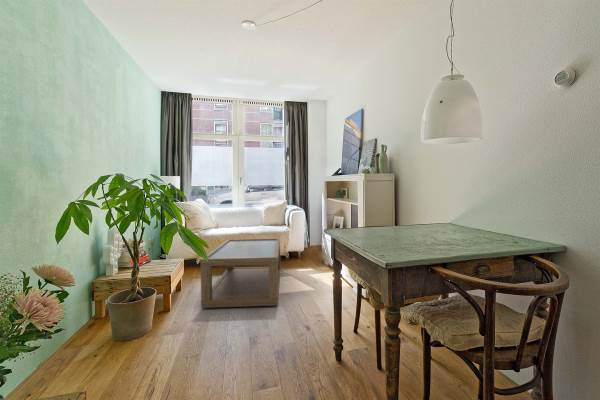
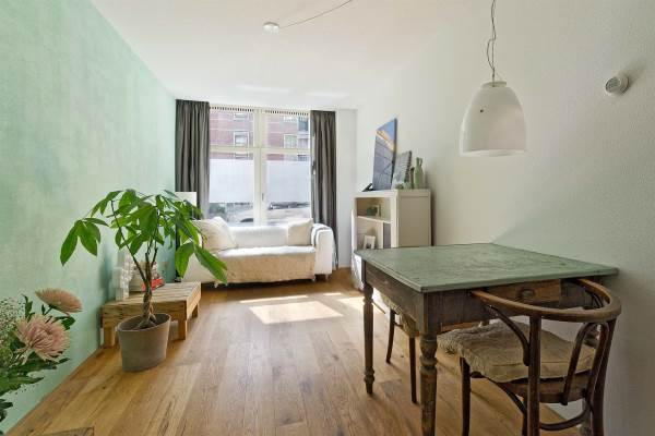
- coffee table (248, 267)
